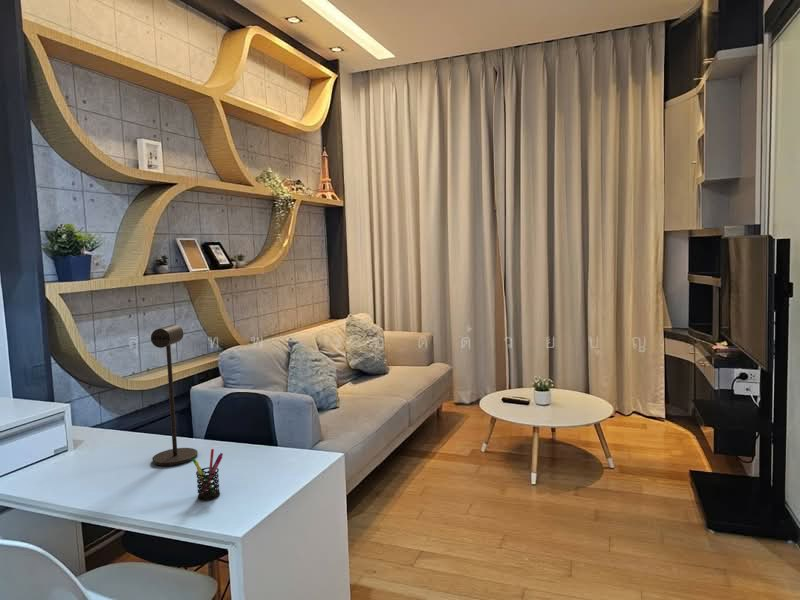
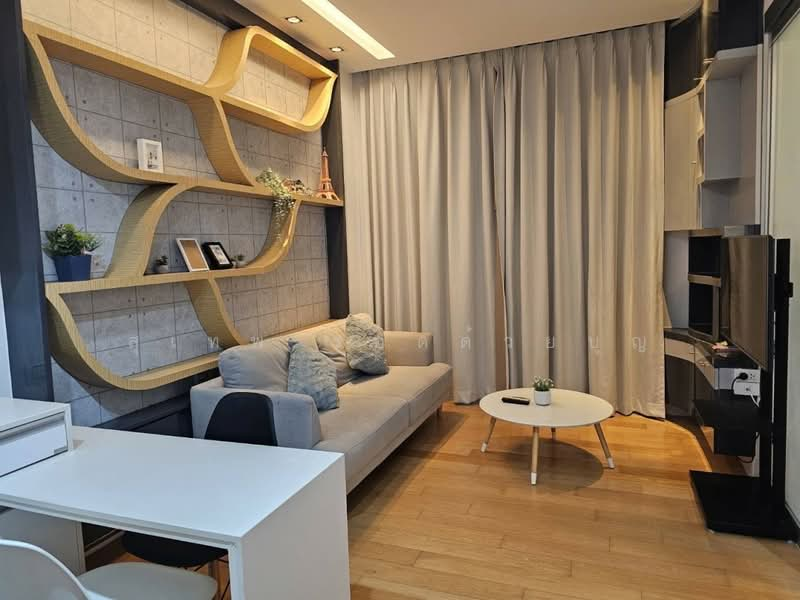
- desk lamp (171, 392)
- pen holder (205, 473)
